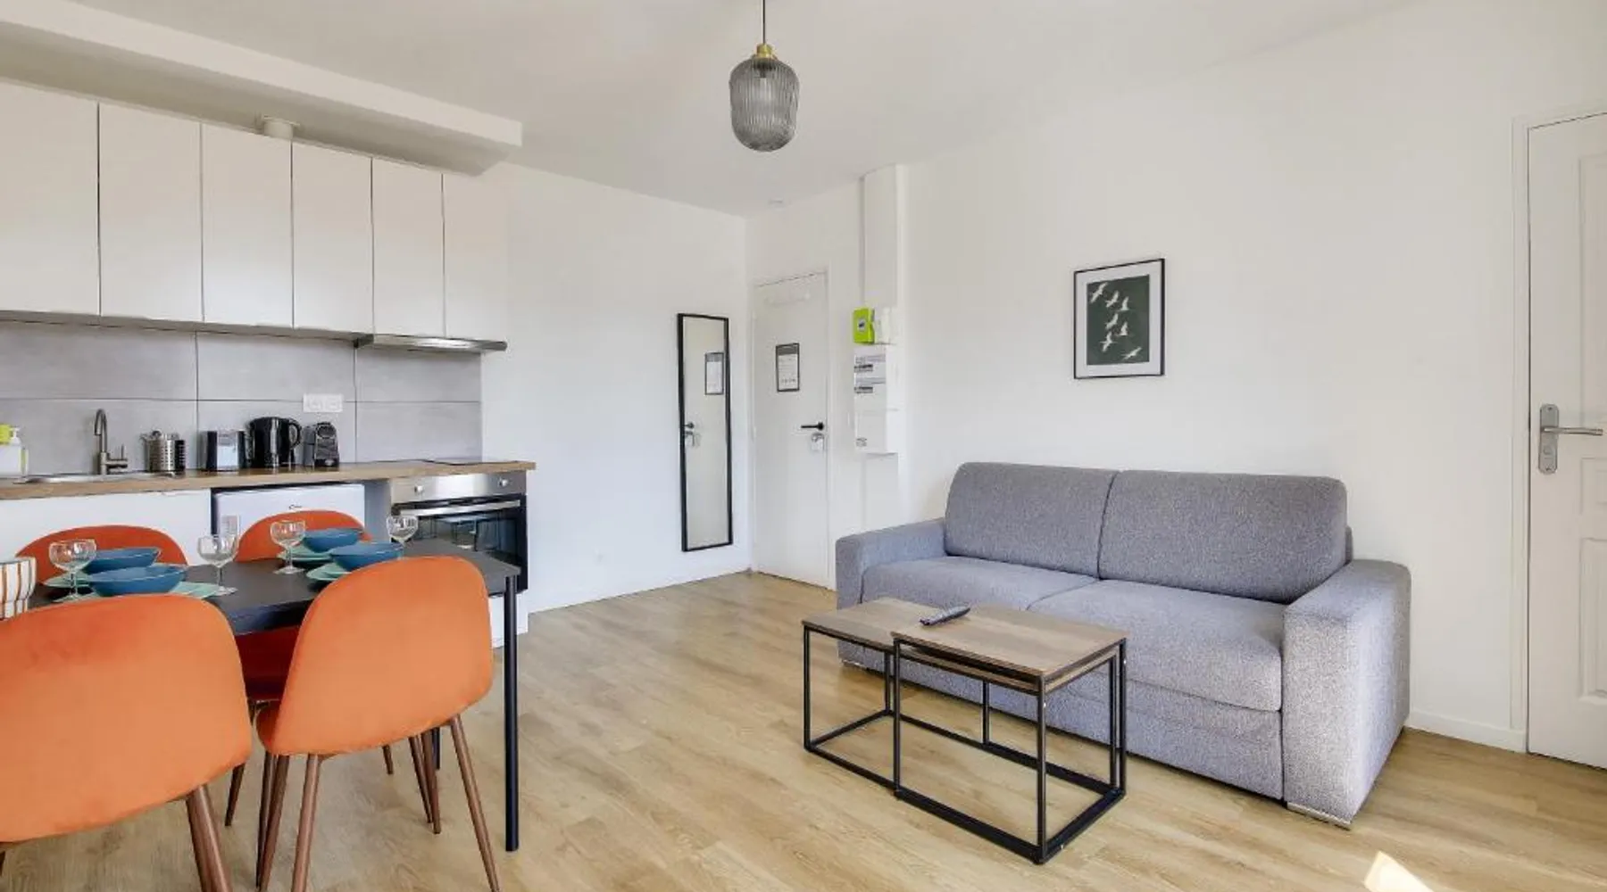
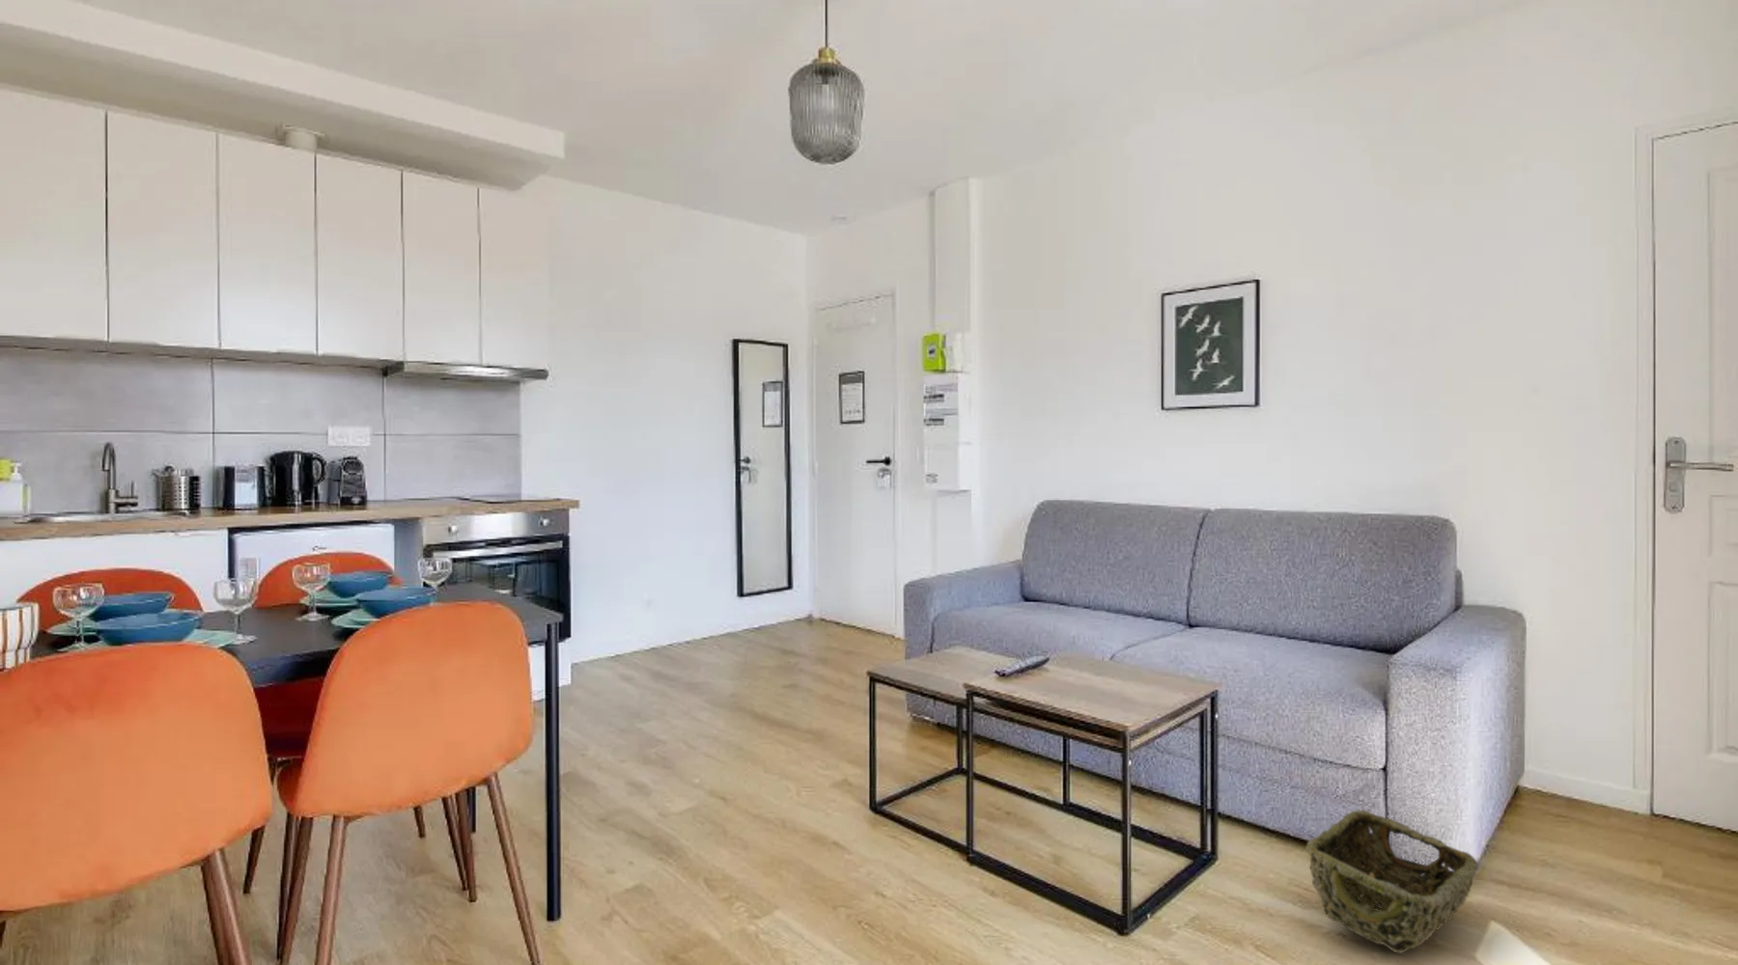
+ woven basket (1392, 881)
